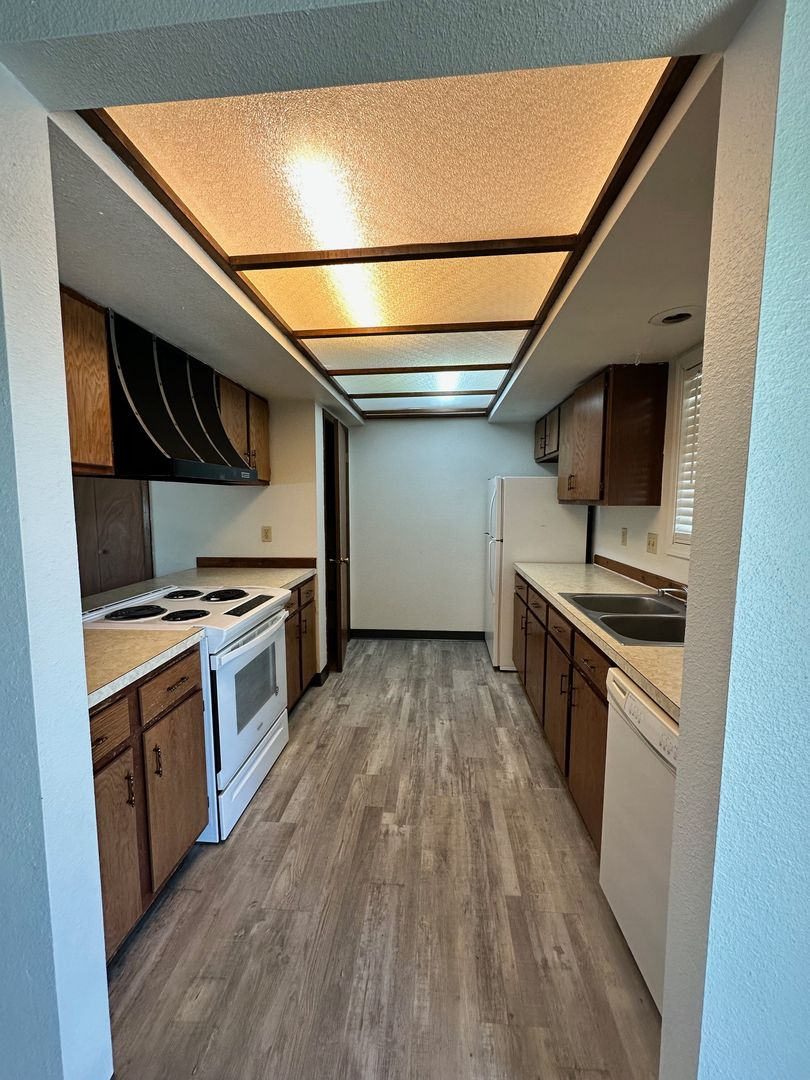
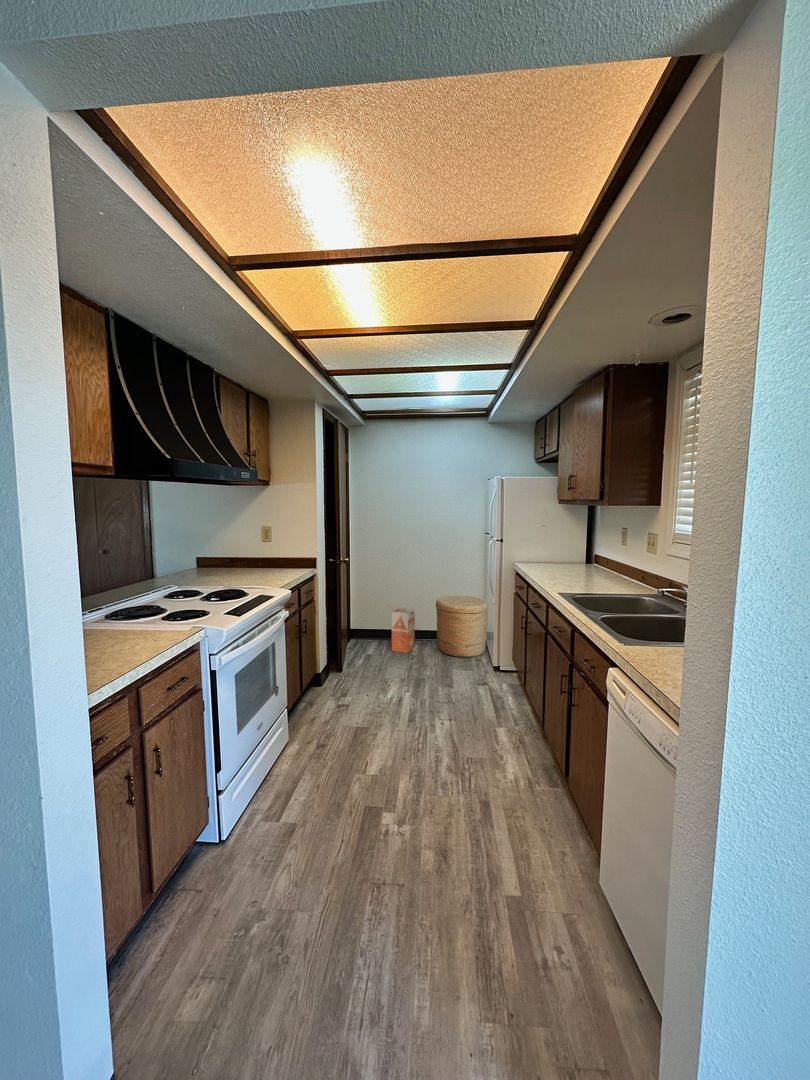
+ basket (461, 625)
+ waste bin (404, 629)
